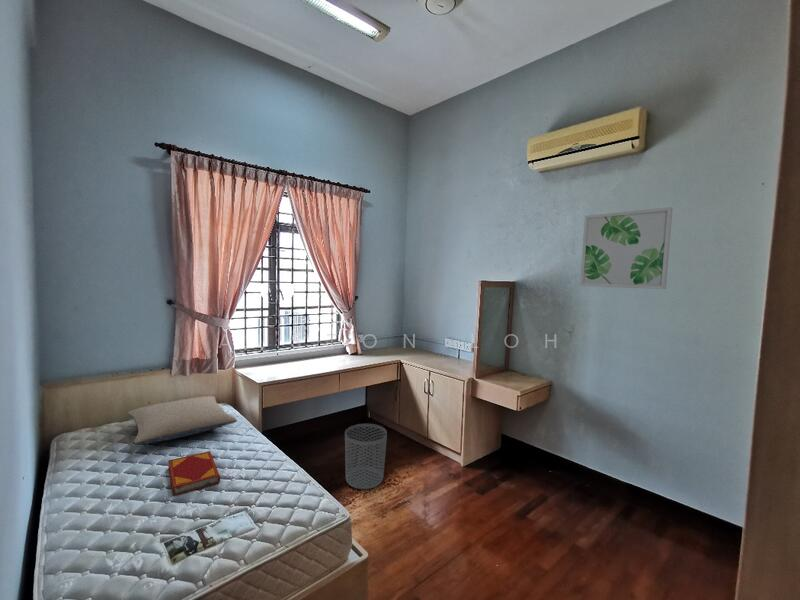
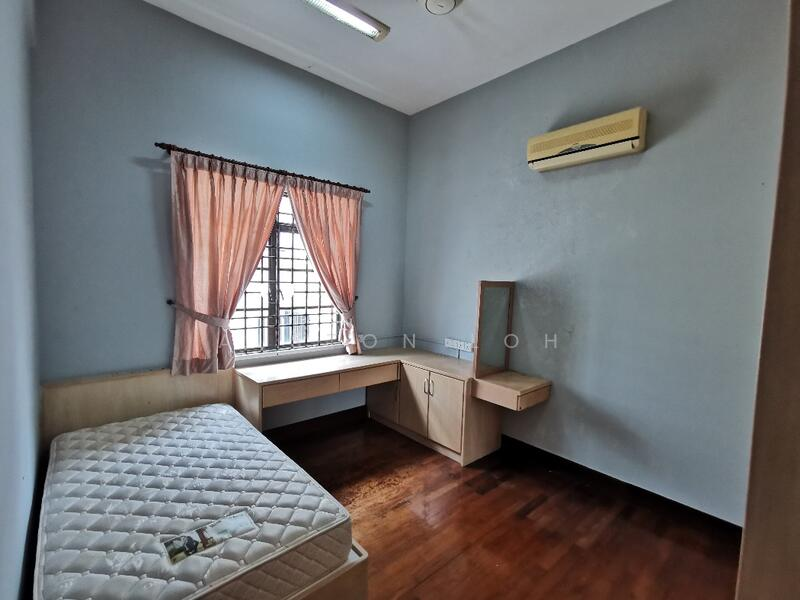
- hardback book (193, 471)
- pillow (181, 416)
- wall art (622, 249)
- waste bin (365, 455)
